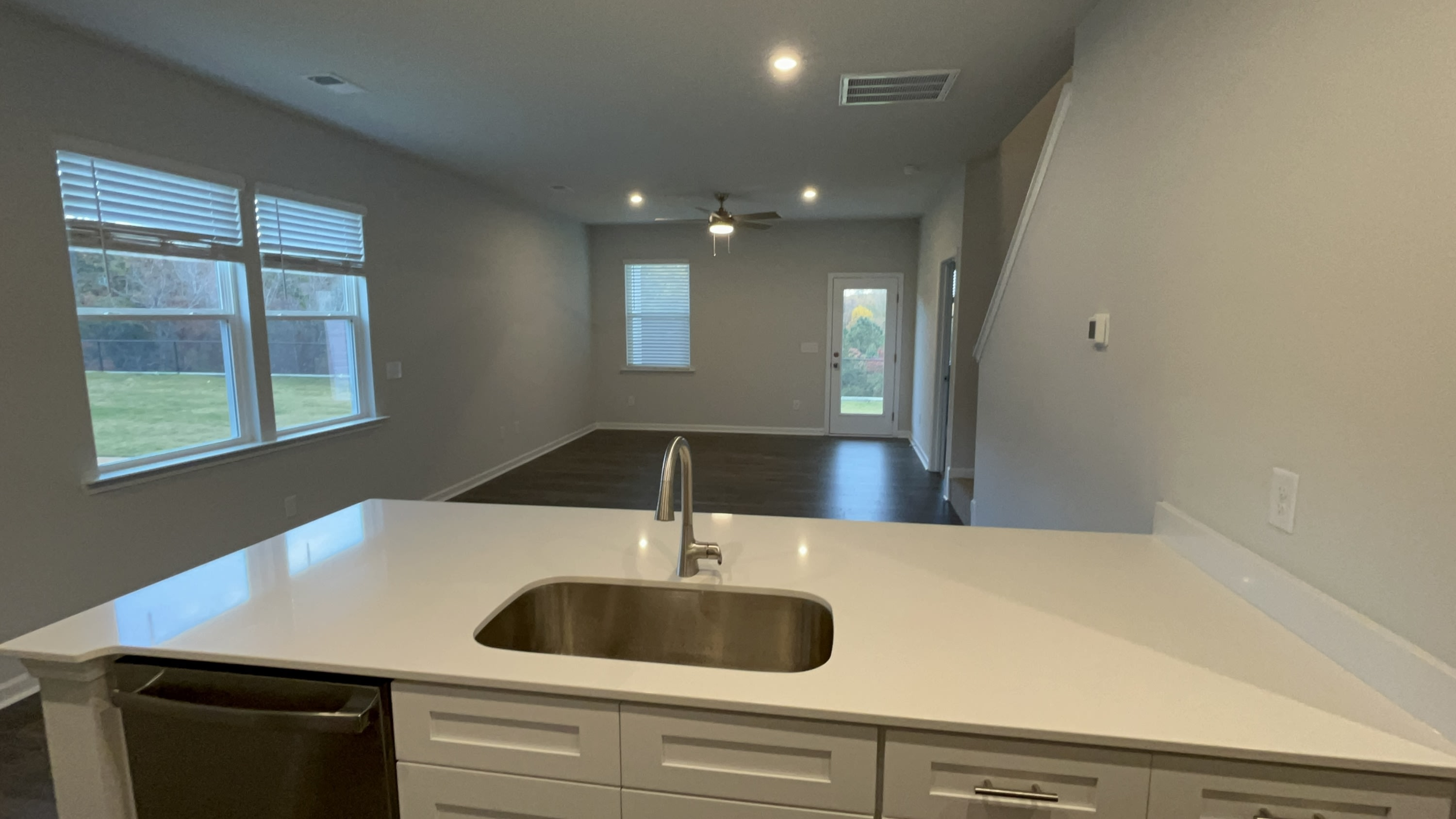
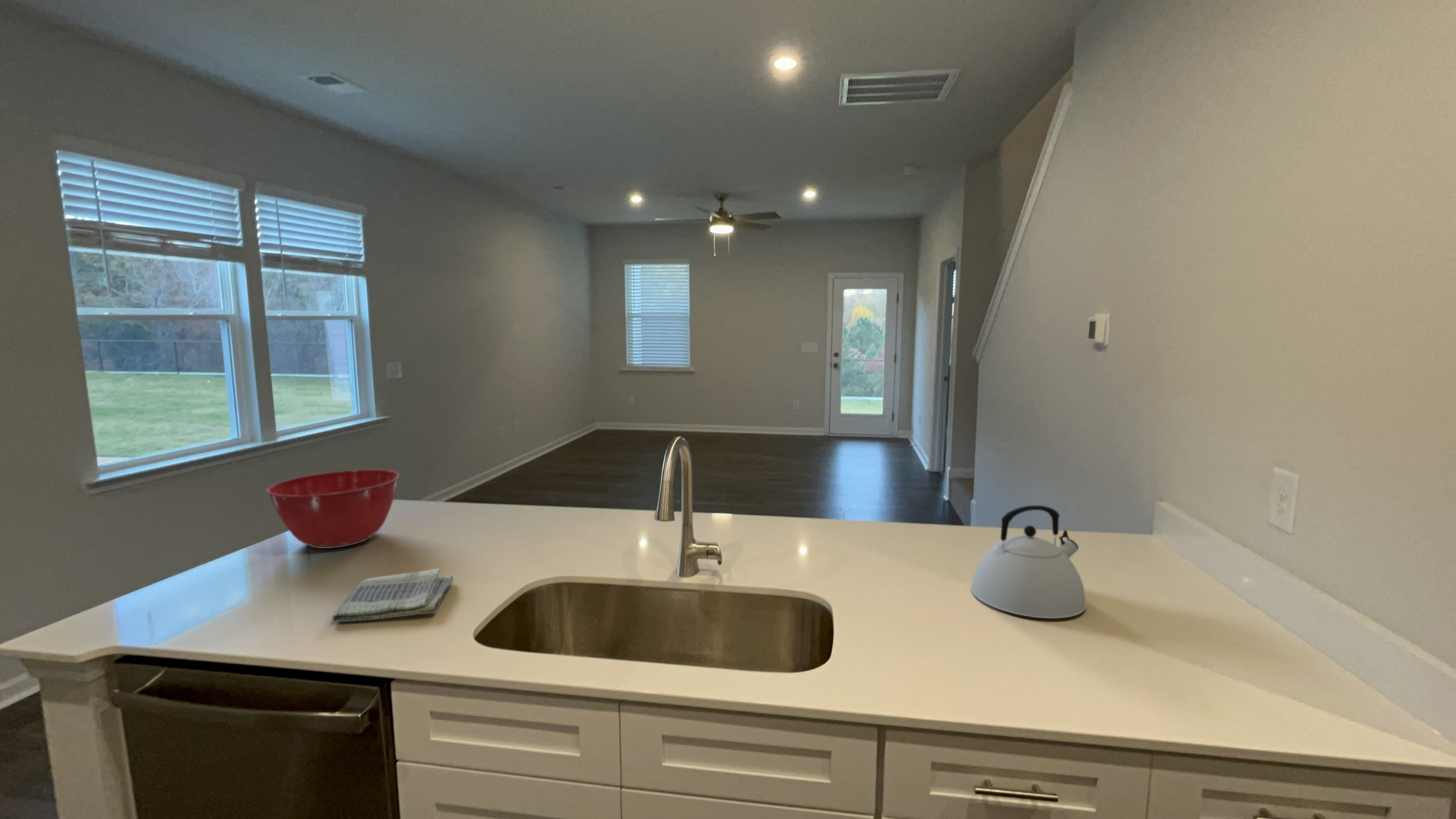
+ kettle (1031, 551)
+ dish towel (398, 593)
+ mixing bowl (338, 510)
